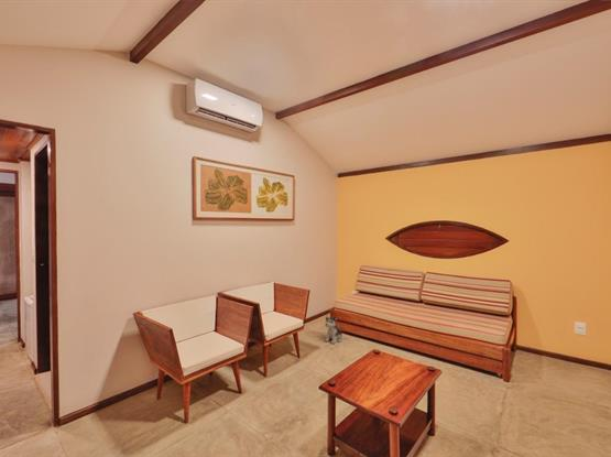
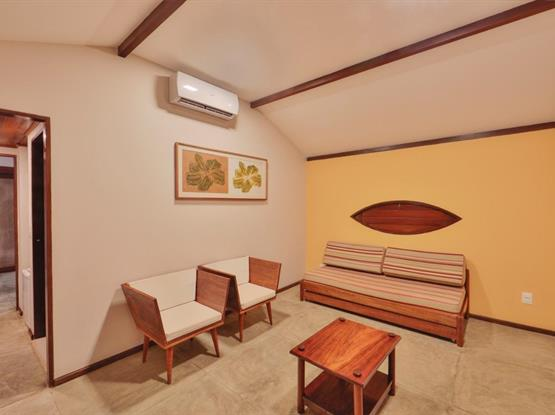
- plush toy (334, 326)
